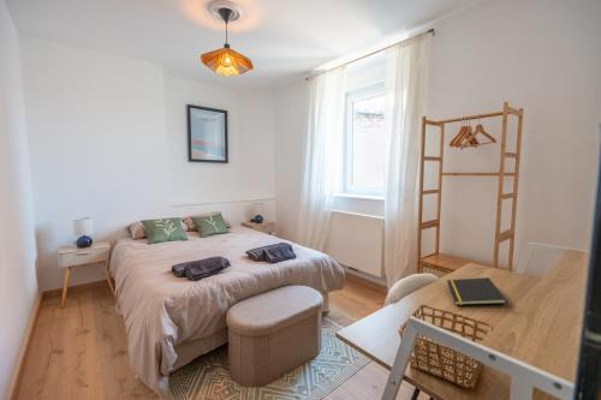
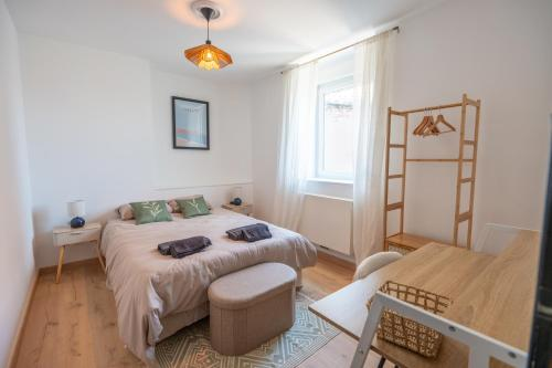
- notepad (472, 289)
